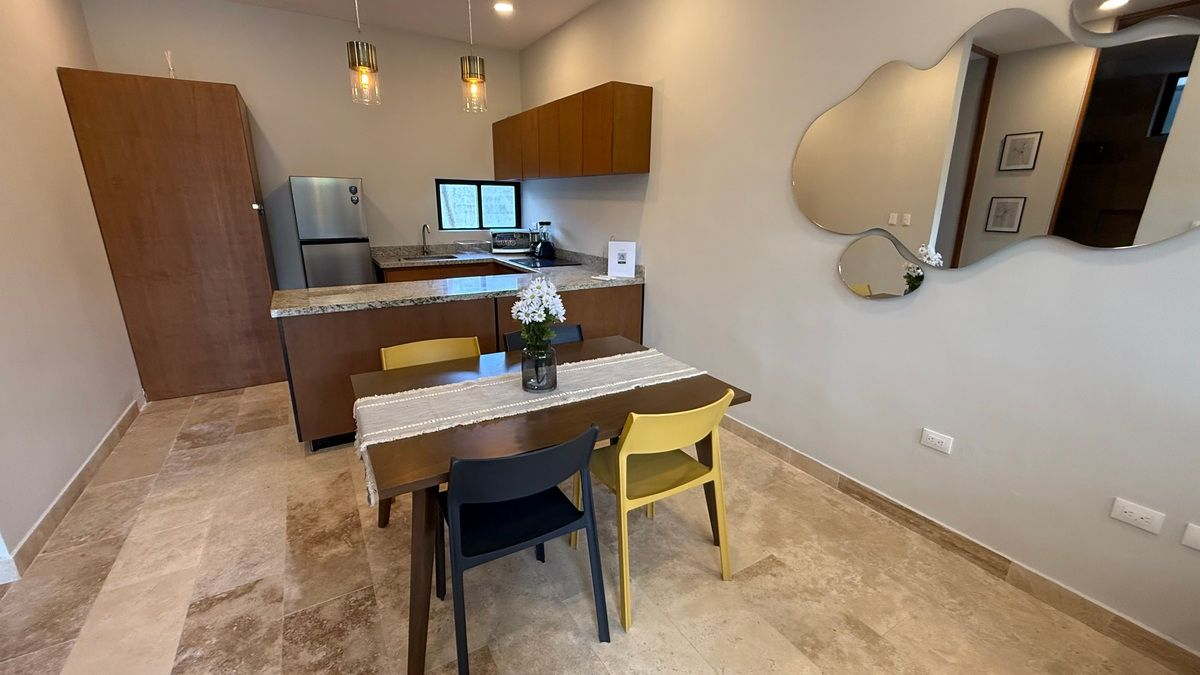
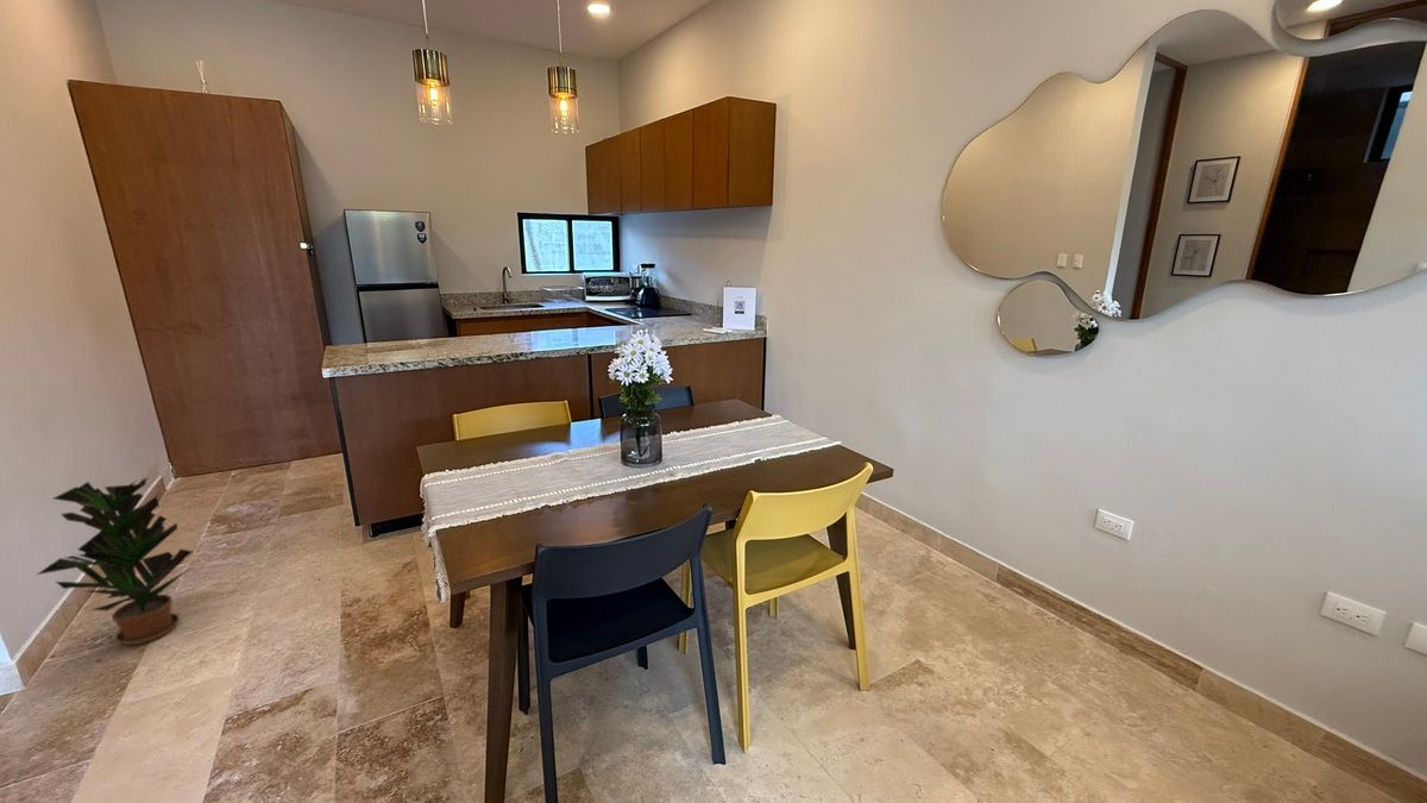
+ potted plant (115, 563)
